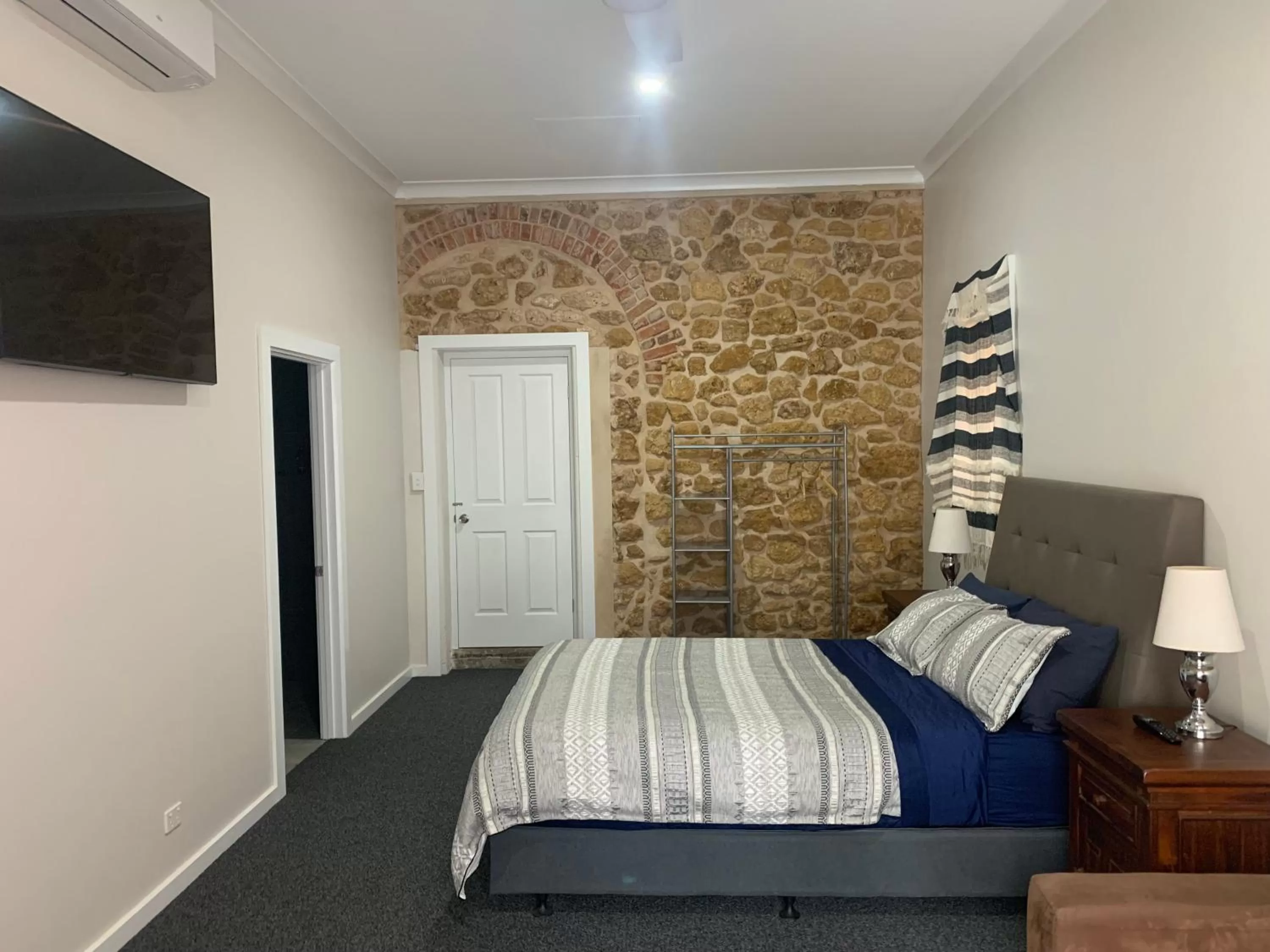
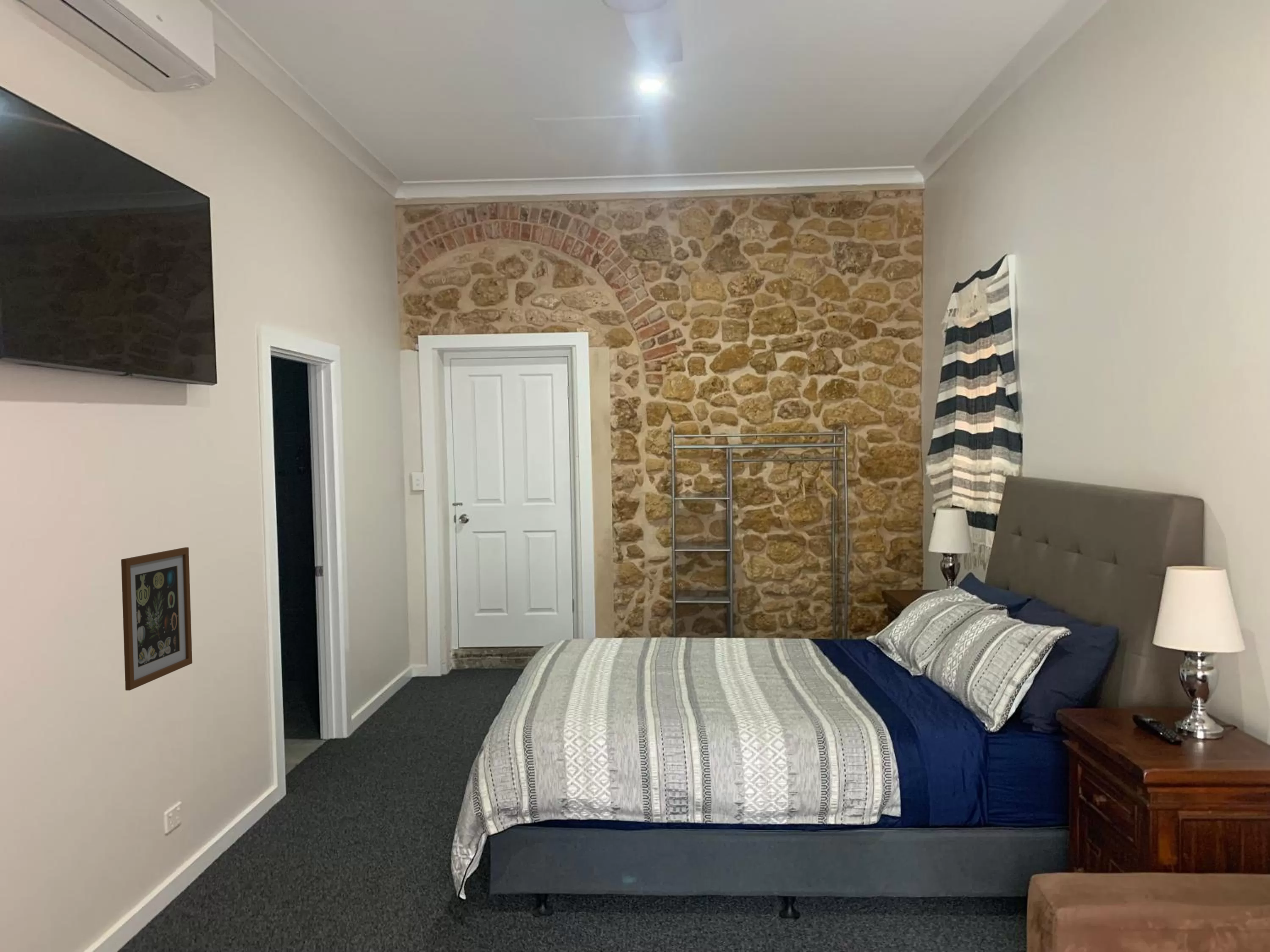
+ wall art (159, 614)
